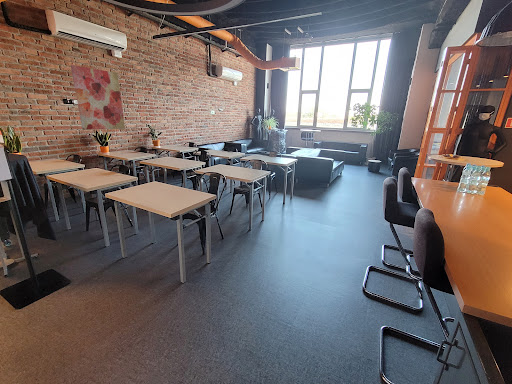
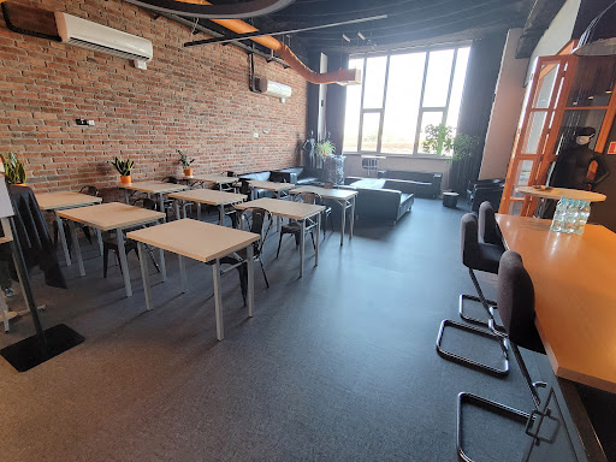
- wall art (100, 100)
